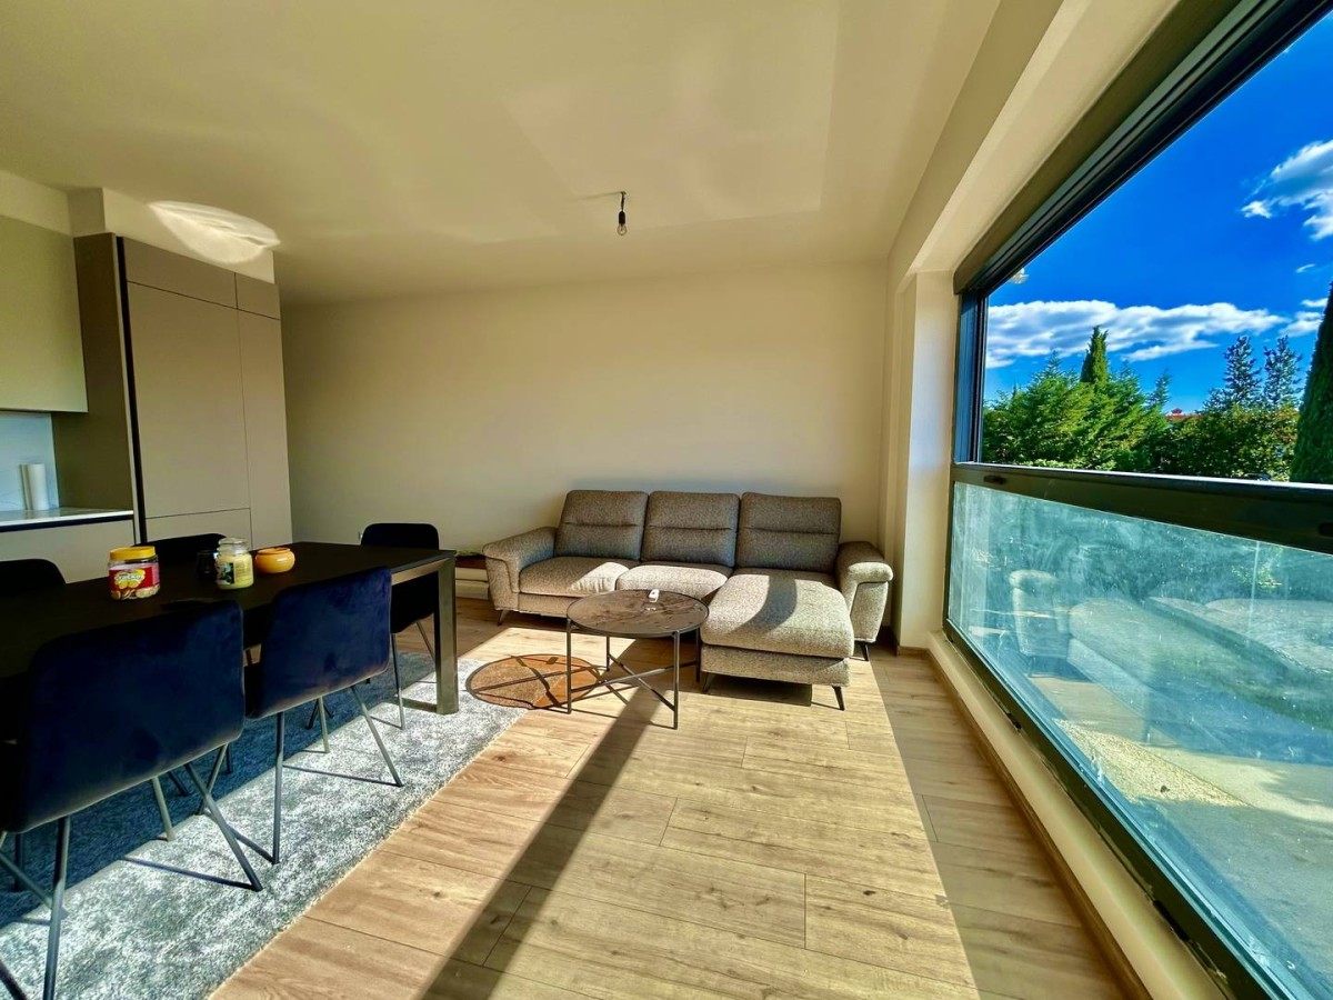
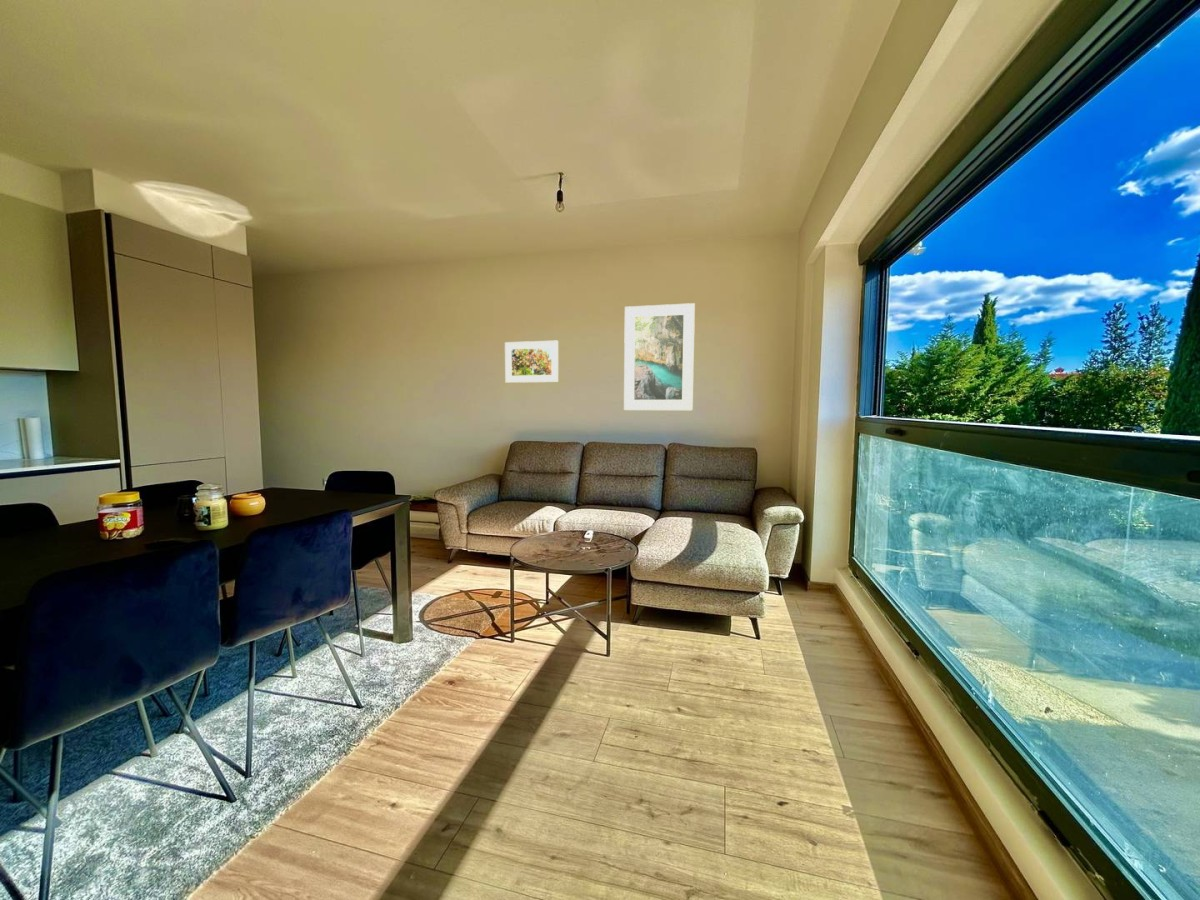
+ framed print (531, 362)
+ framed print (658, 358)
